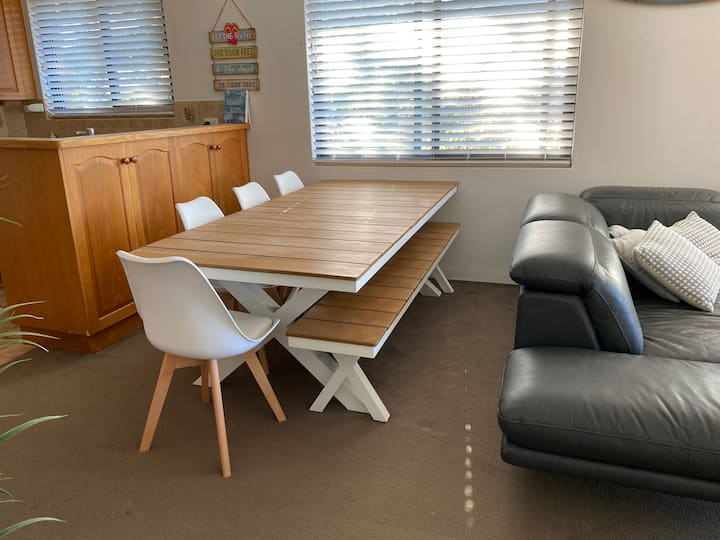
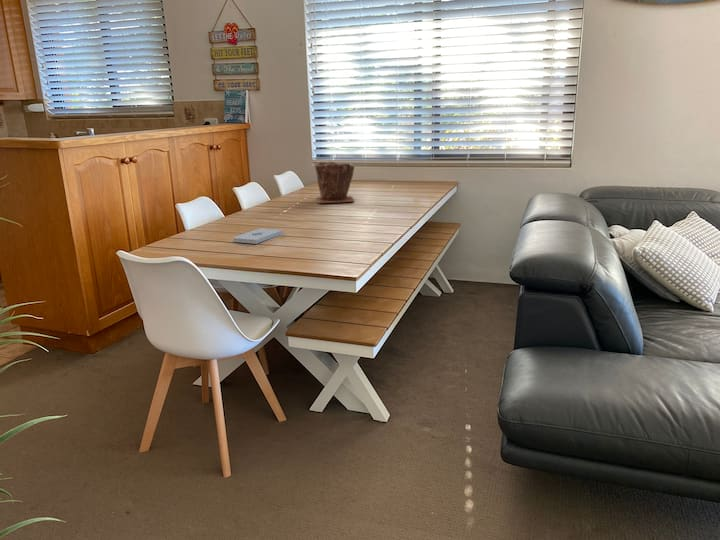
+ notepad (258, 235)
+ plant pot (334, 181)
